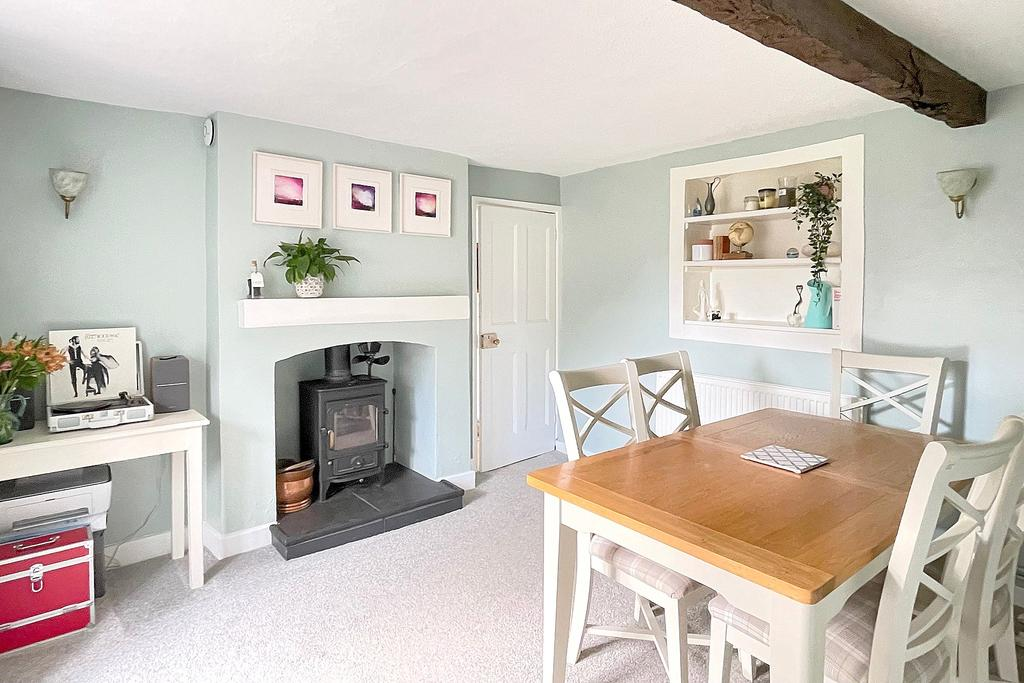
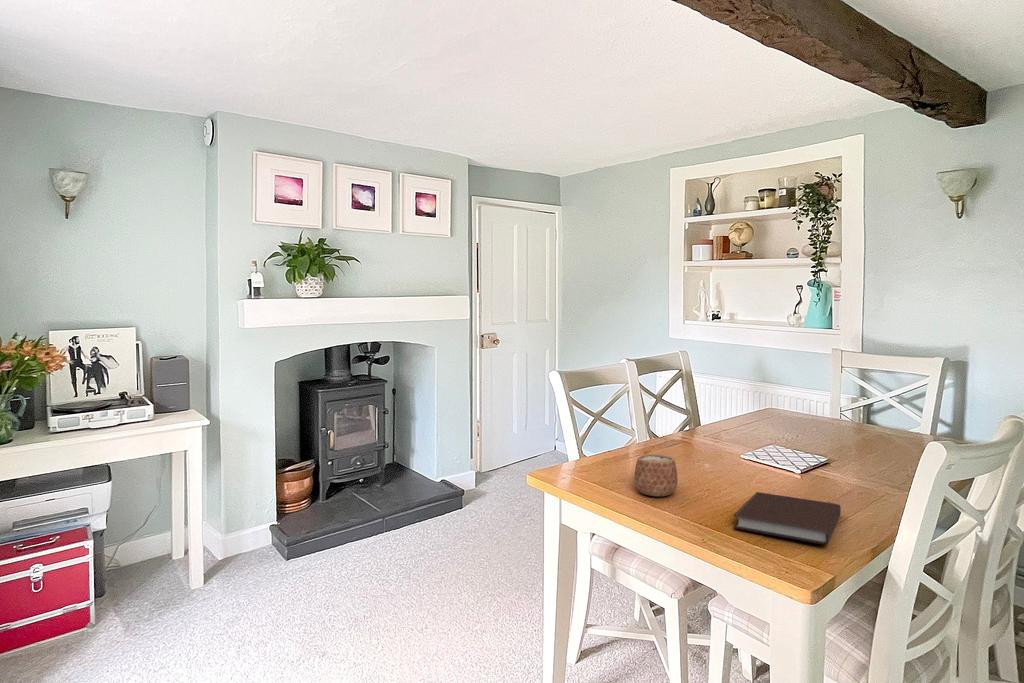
+ mug (658, 473)
+ notebook (788, 515)
